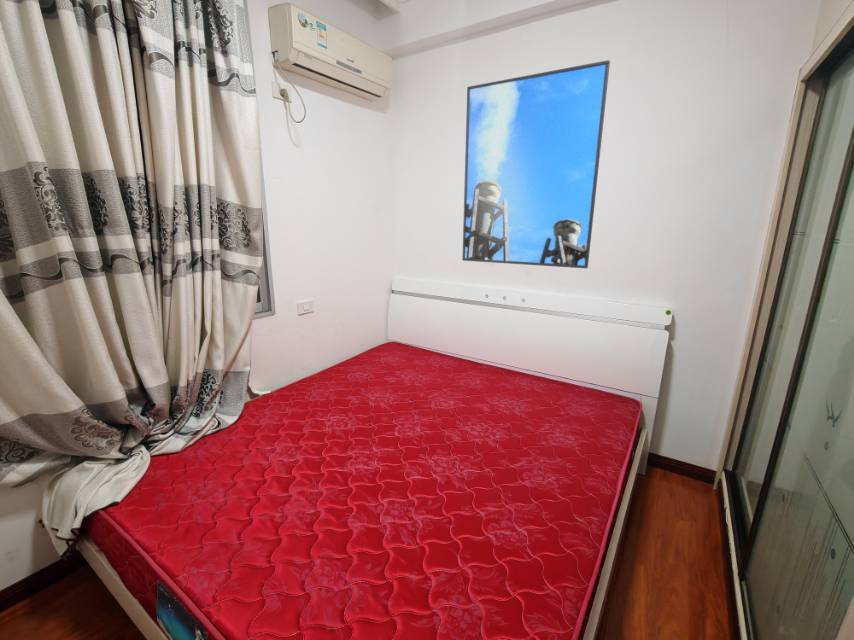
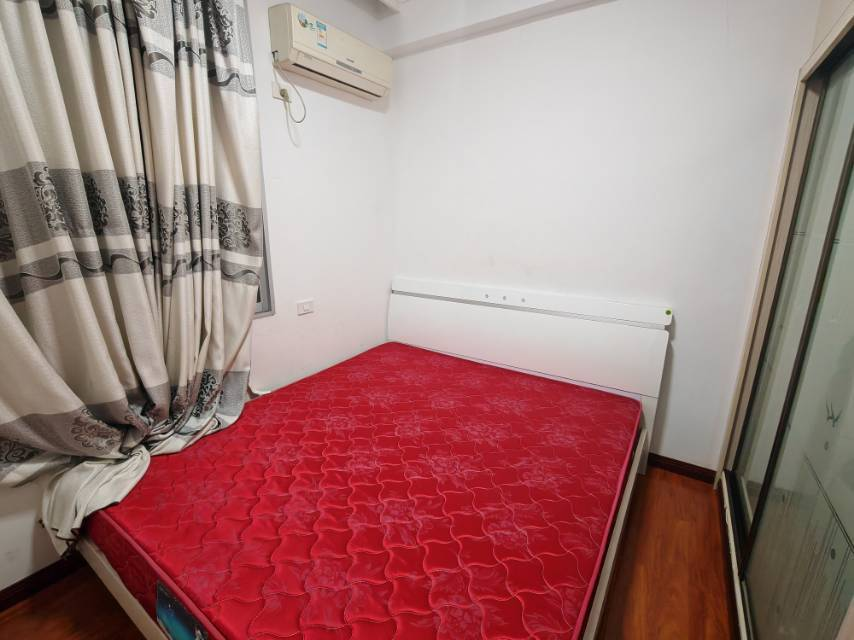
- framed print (525, 174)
